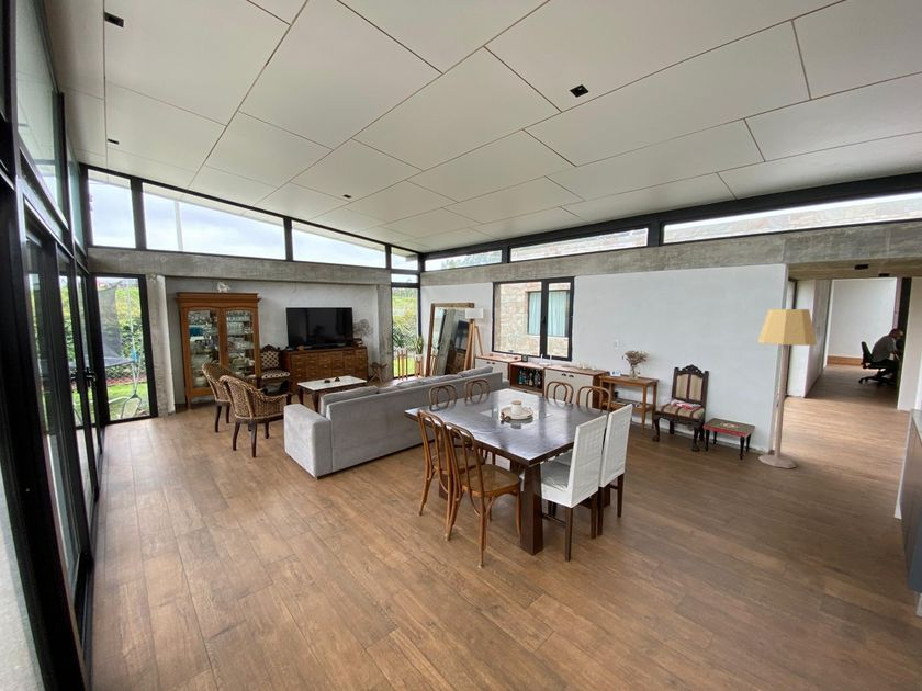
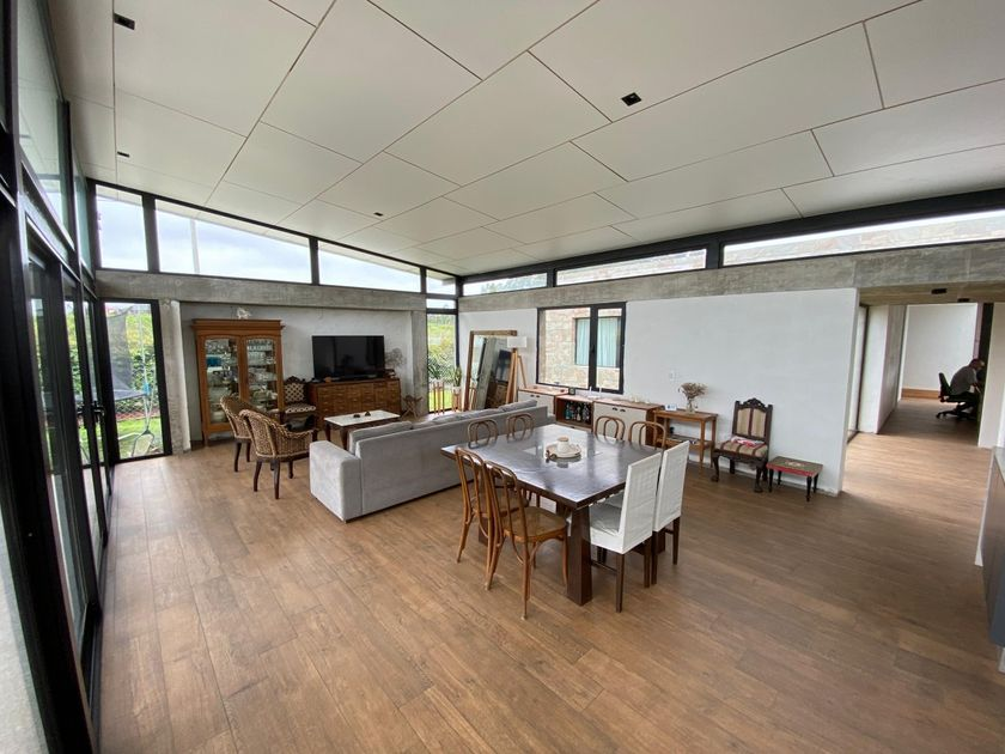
- lamp (782, 387)
